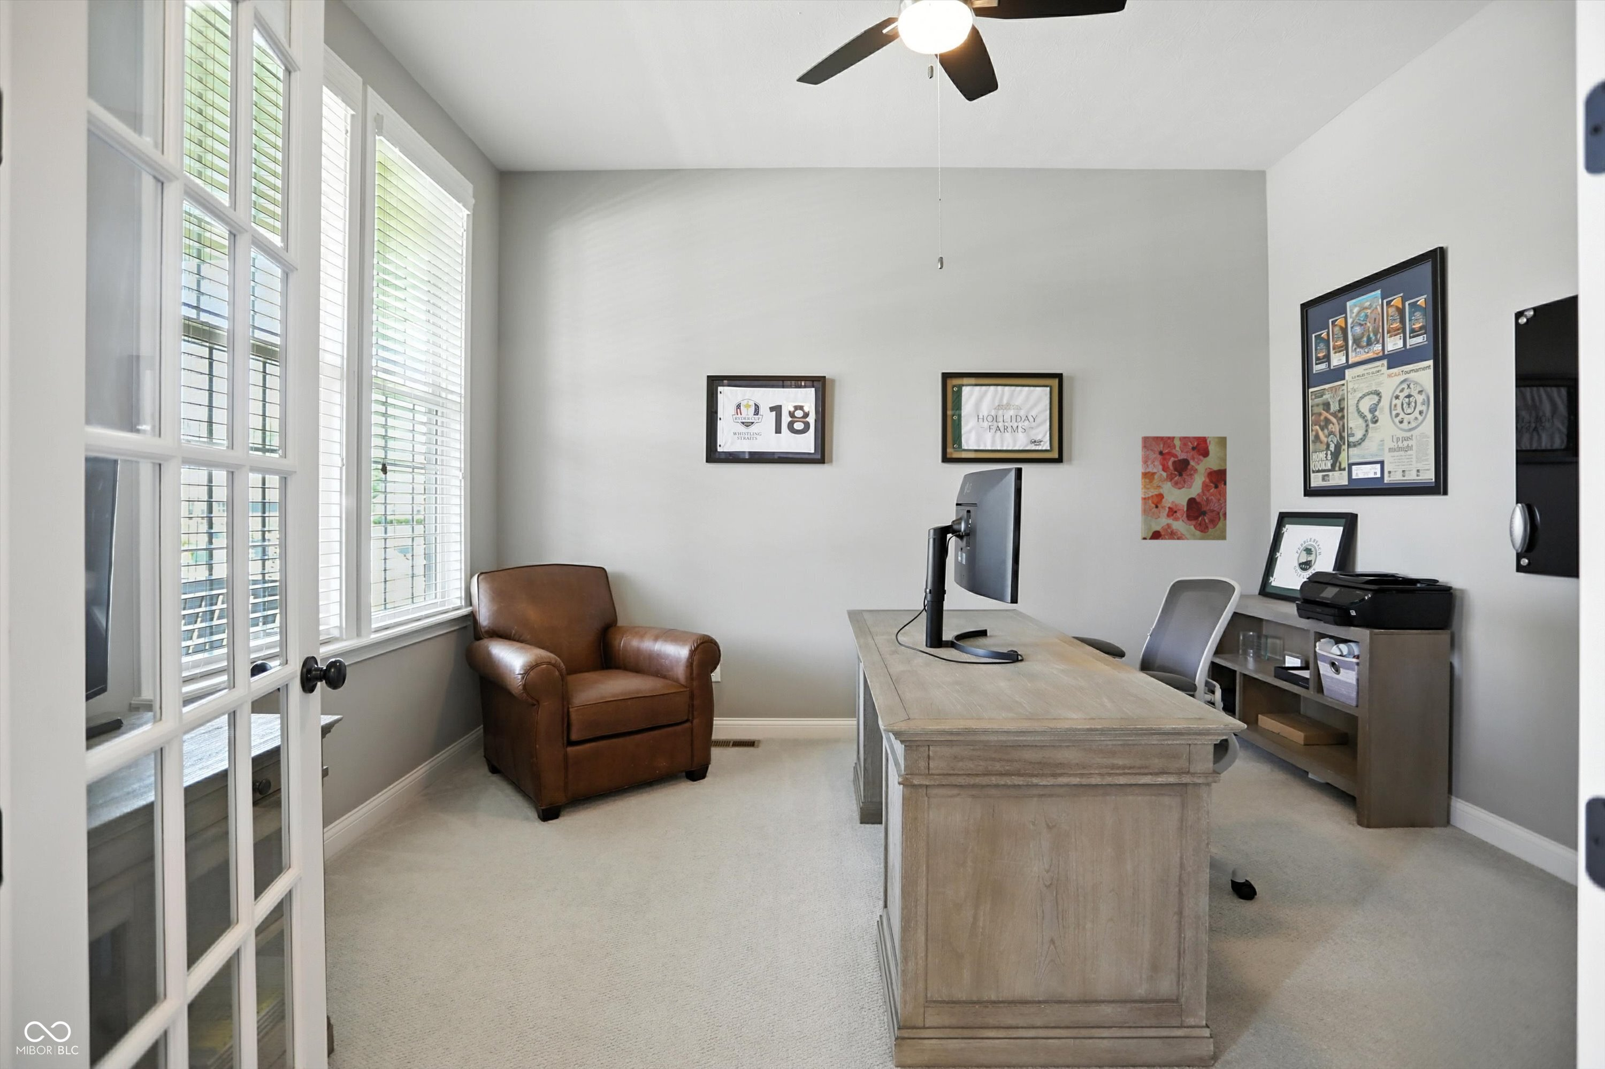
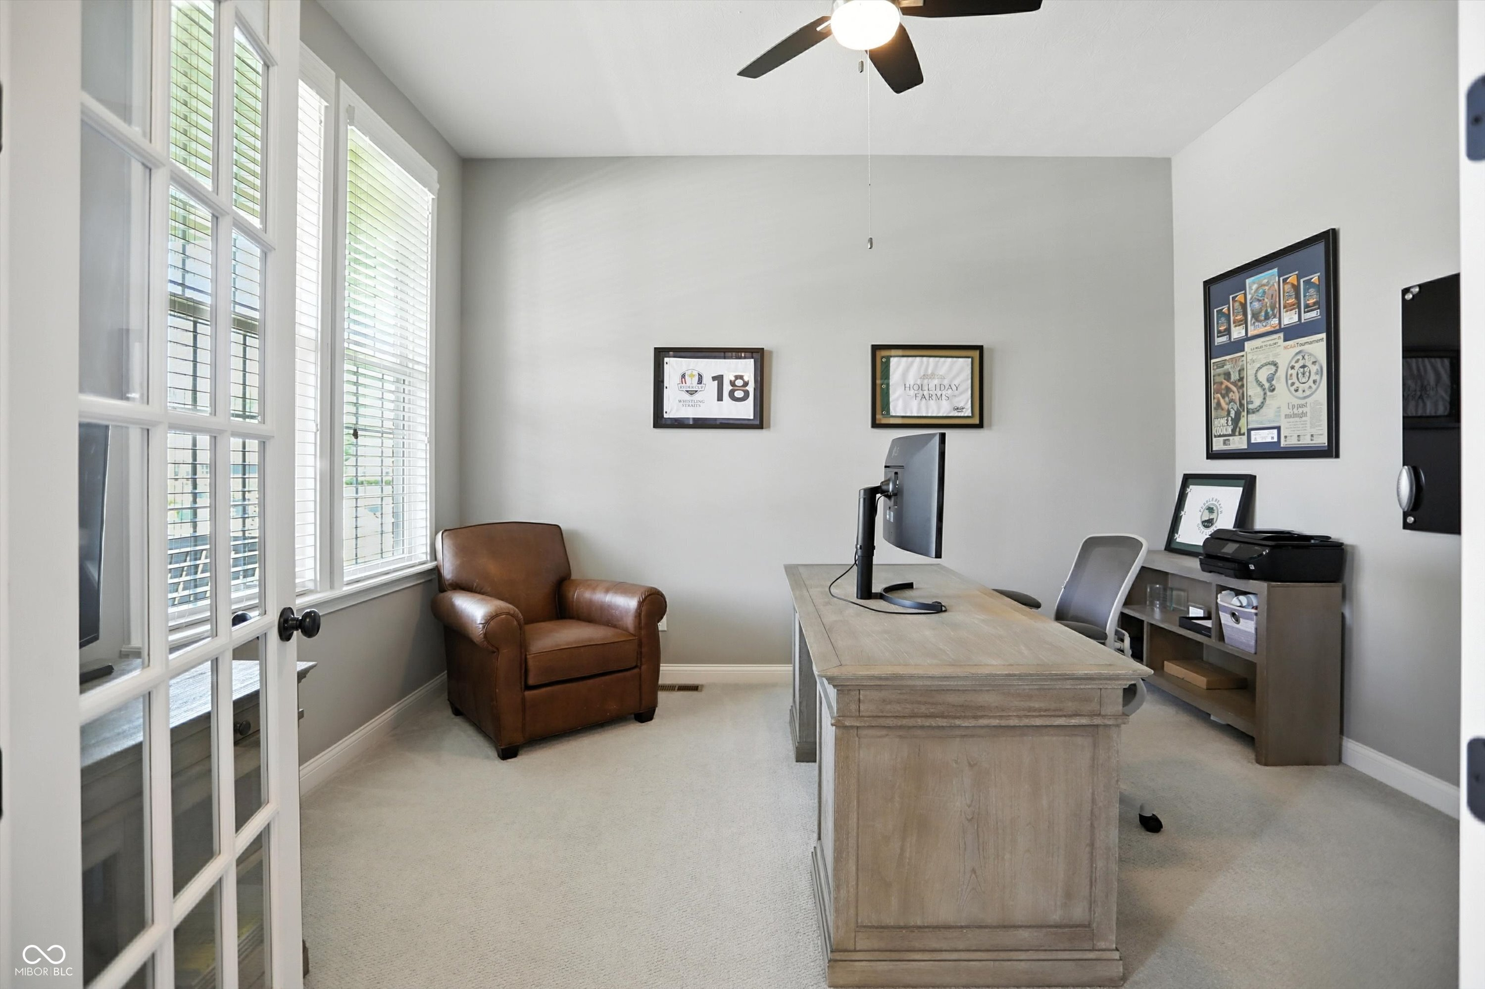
- wall art (1184, 488)
